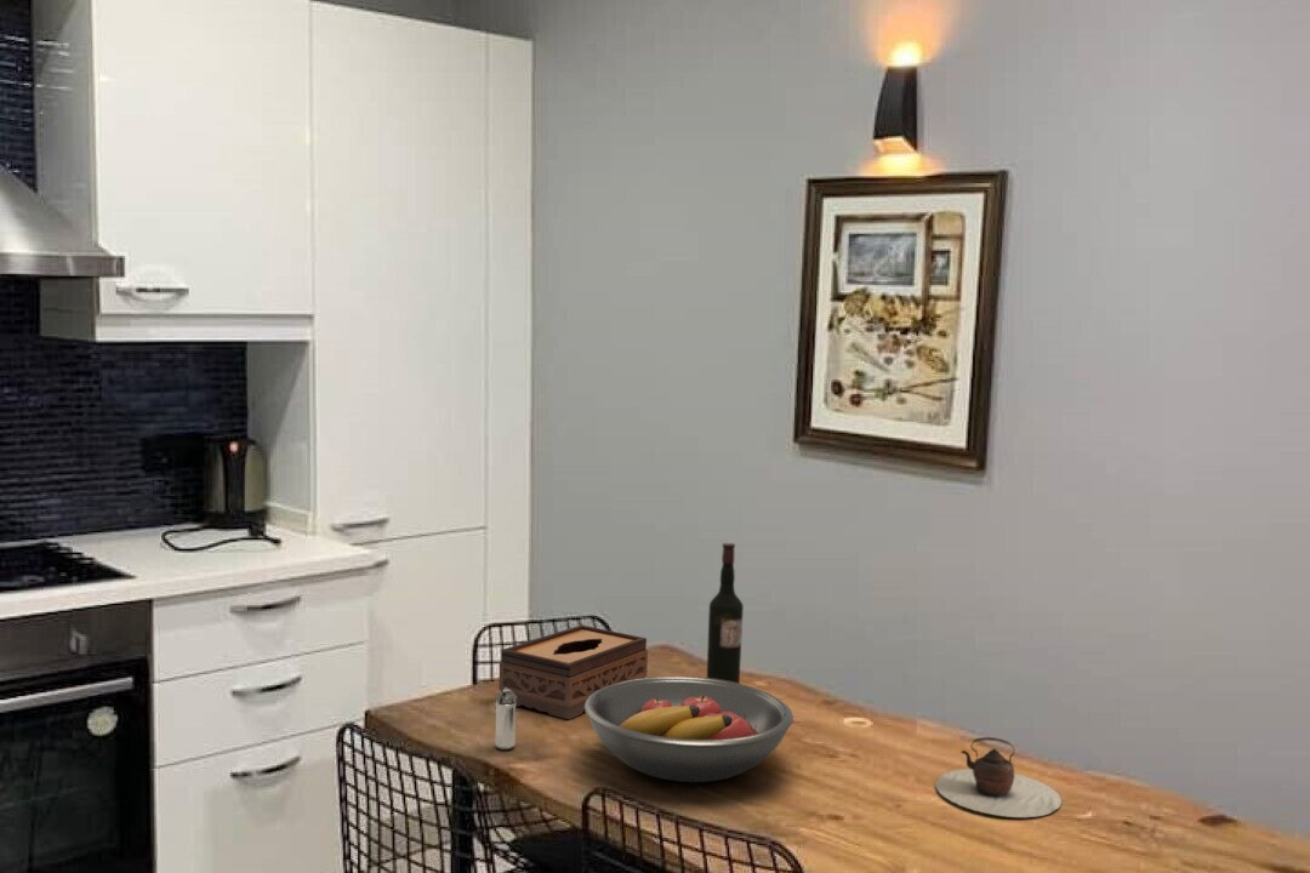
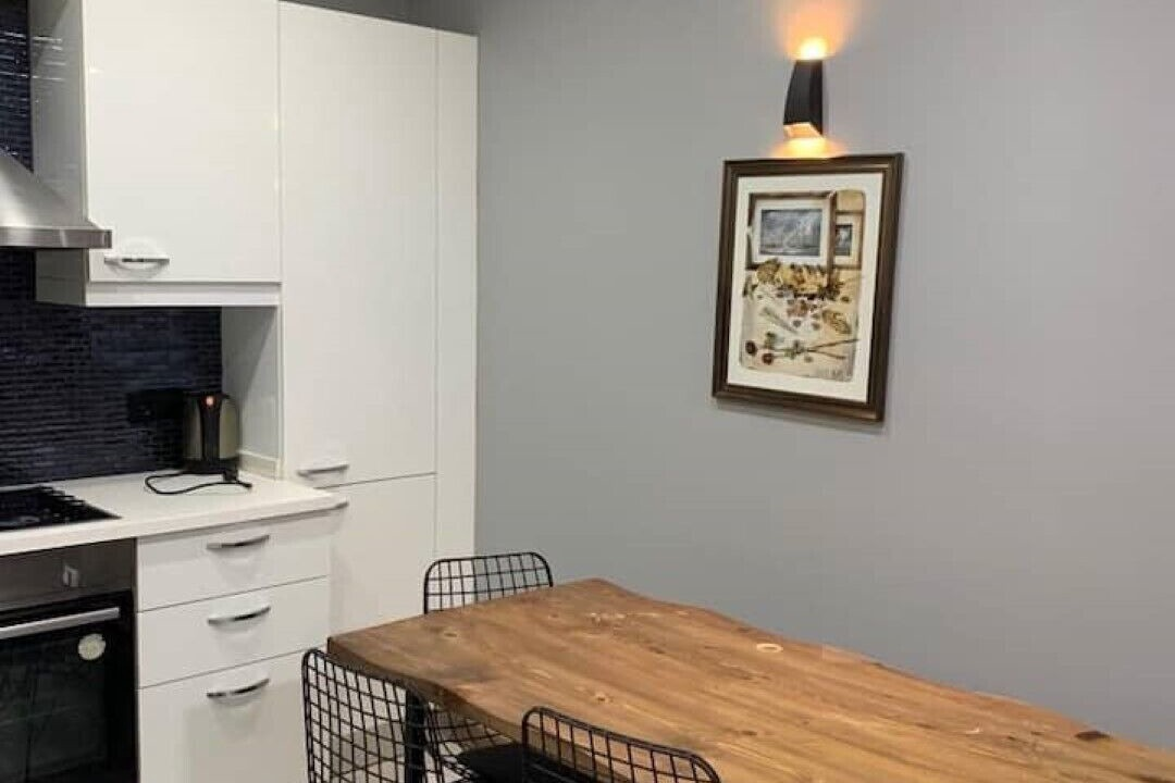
- teapot (998, 765)
- wine bottle (725, 621)
- tissue box (575, 669)
- fruit bowl (687, 728)
- shaker (506, 718)
